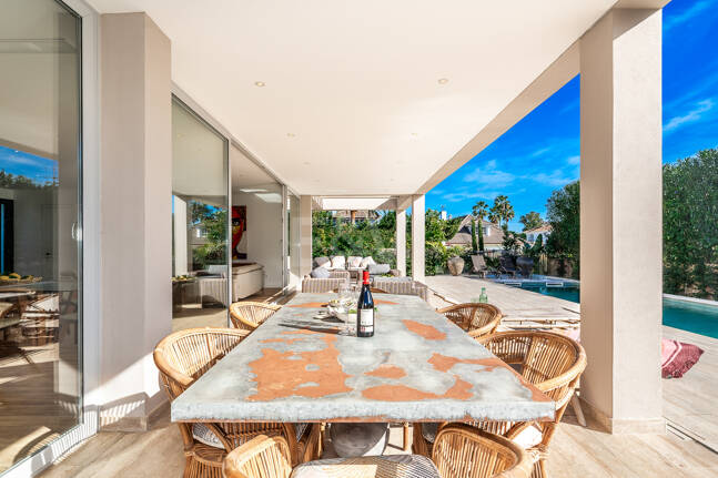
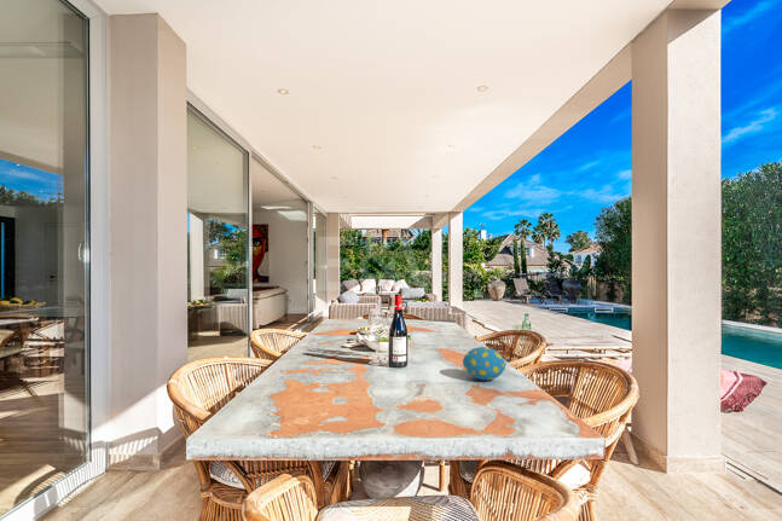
+ decorative egg (483, 363)
